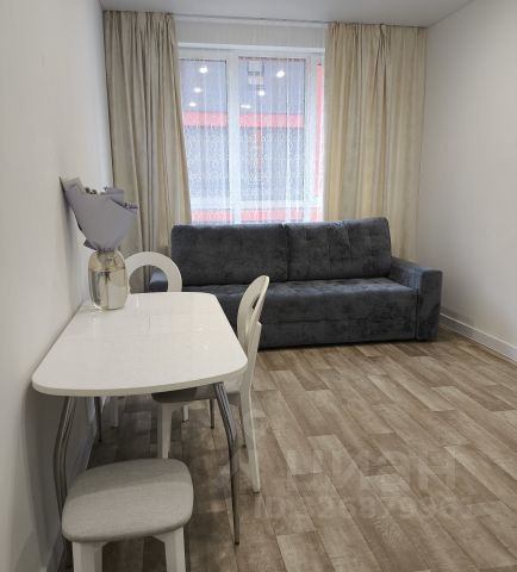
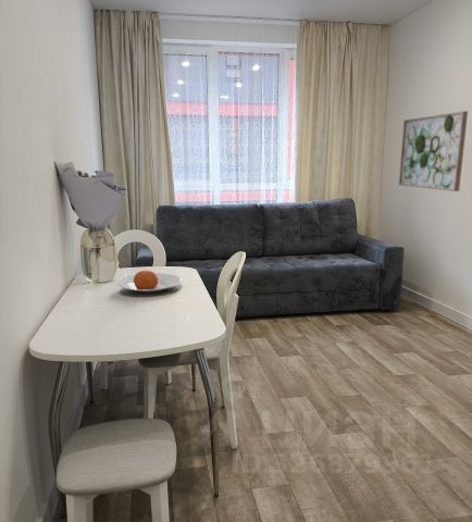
+ wall art (427, 152)
+ plate (150, 278)
